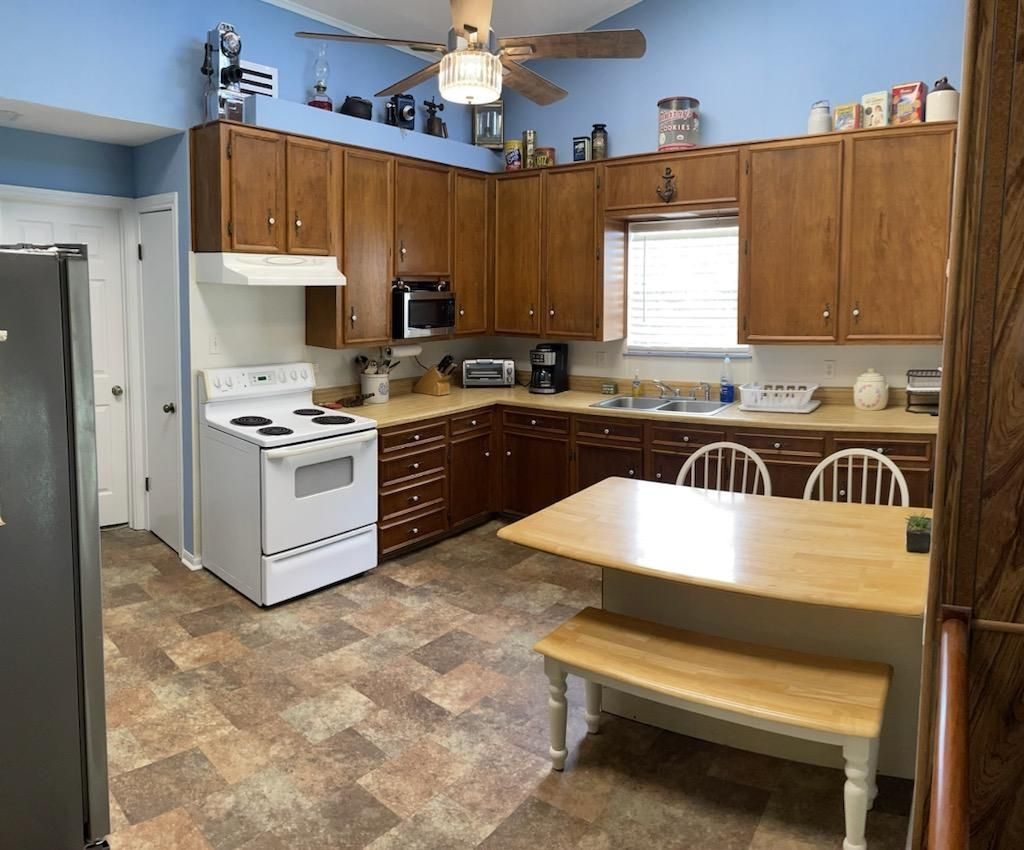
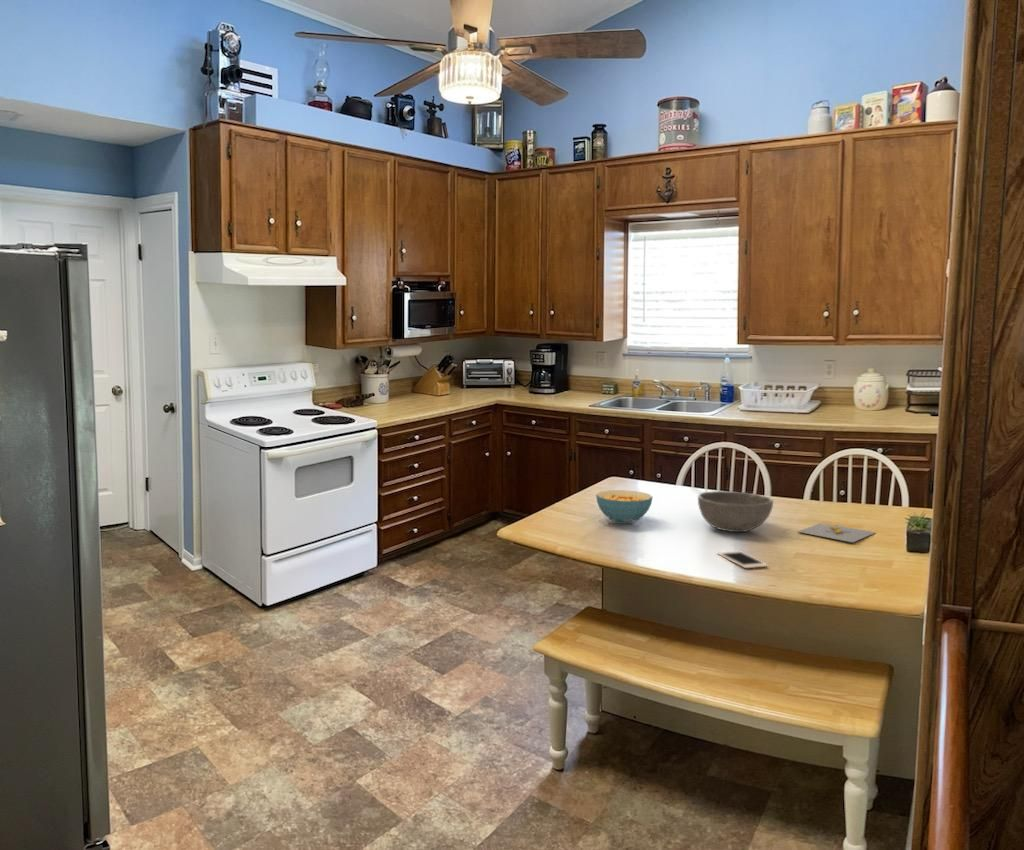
+ bowl (734, 513)
+ cereal bowl (623, 508)
+ banana (836, 530)
+ cell phone (741, 559)
